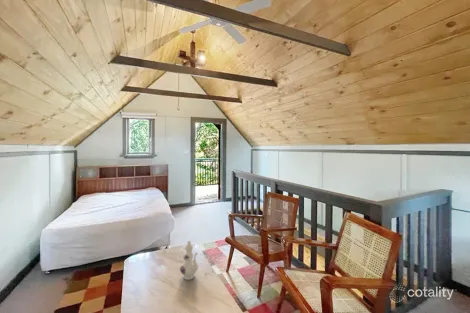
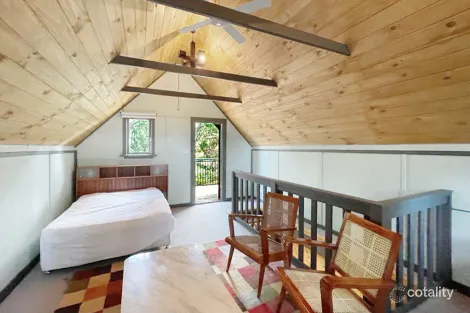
- chinaware (190, 259)
